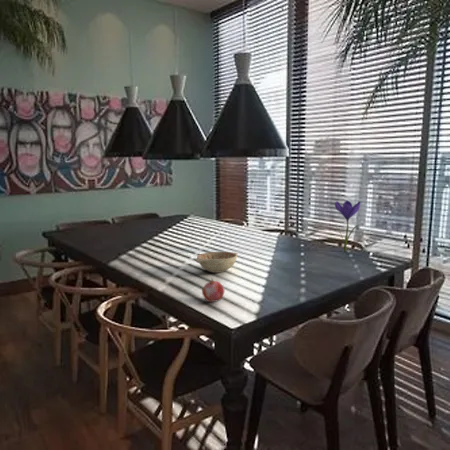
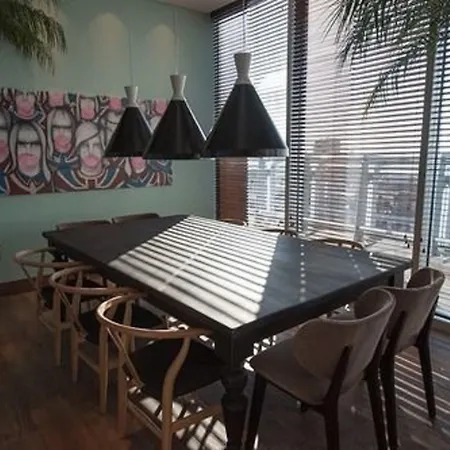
- decorative bowl (217, 262)
- flower (347, 226)
- fruit (213, 289)
